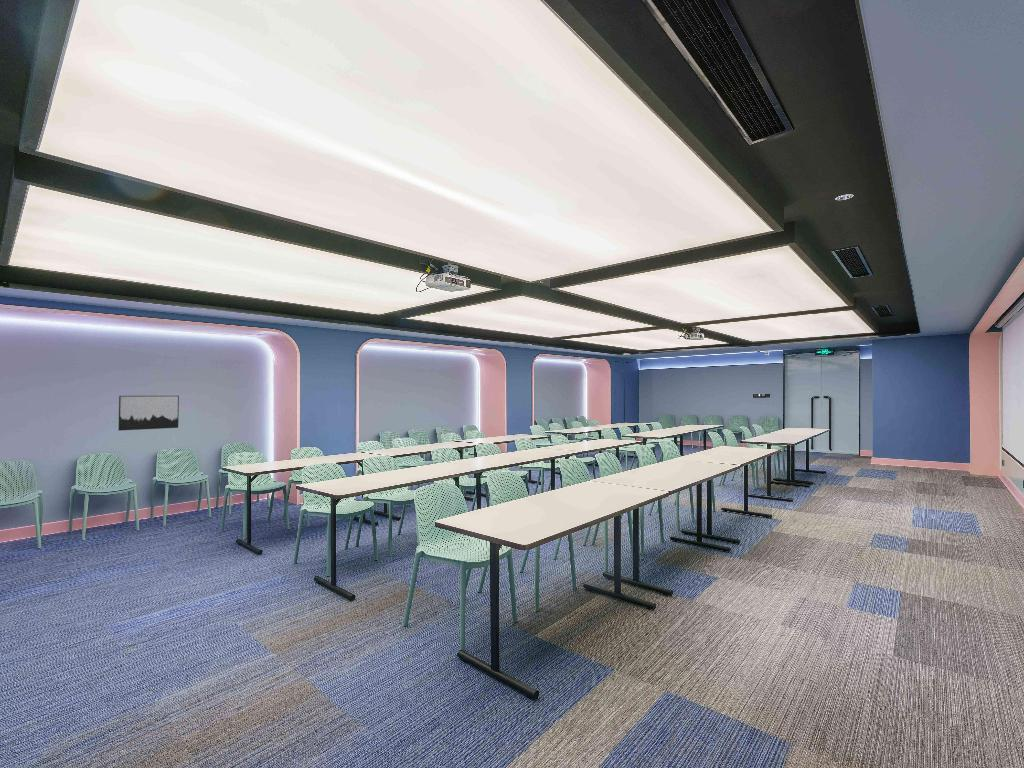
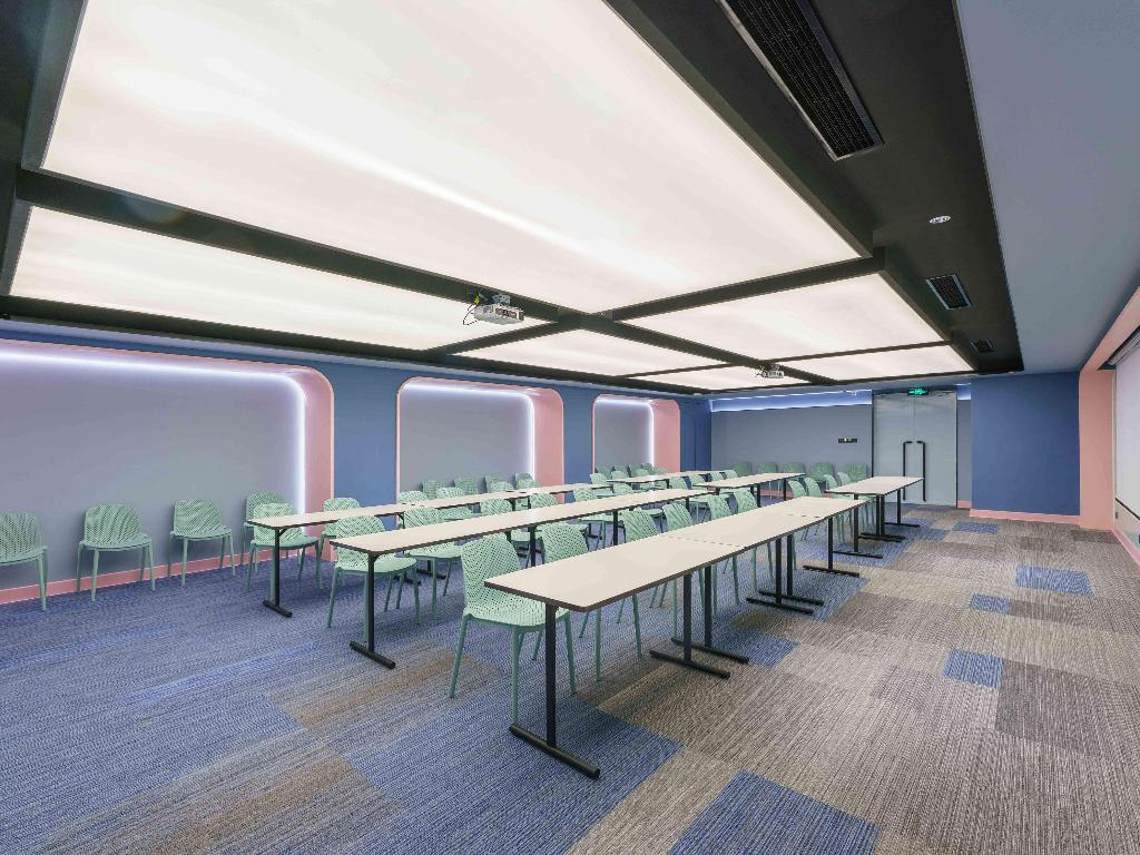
- wall art (149, 412)
